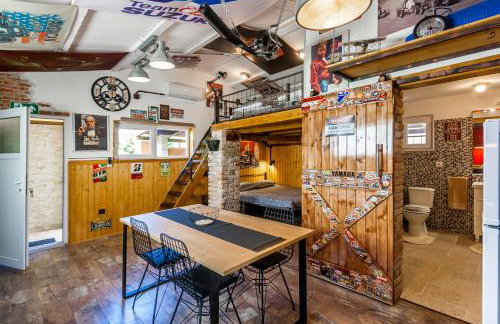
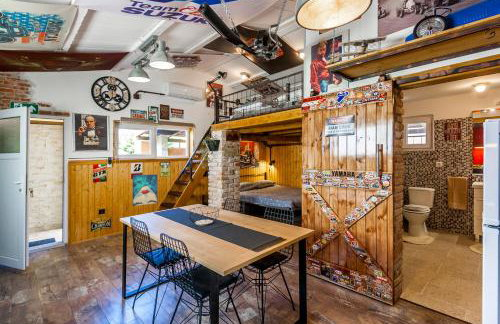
+ wall art (145, 189)
